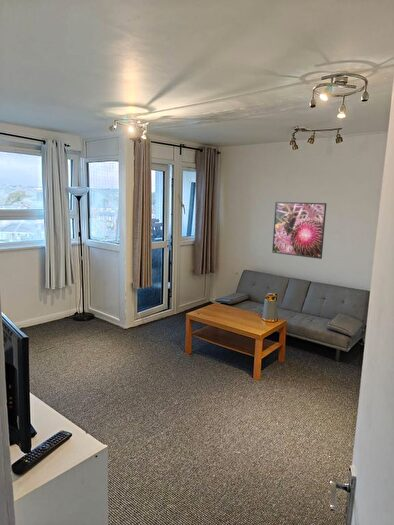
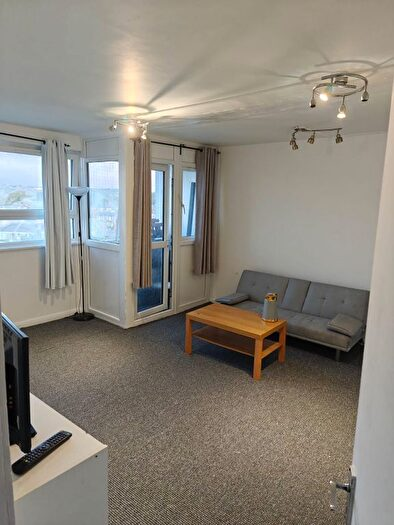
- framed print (297, 229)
